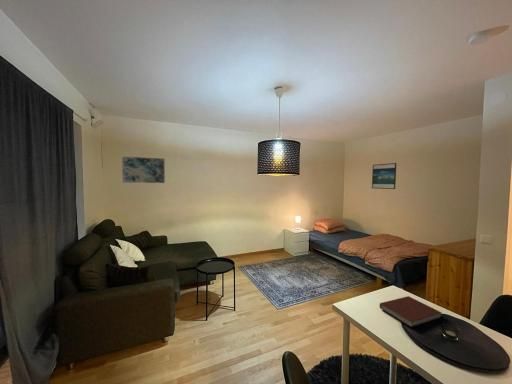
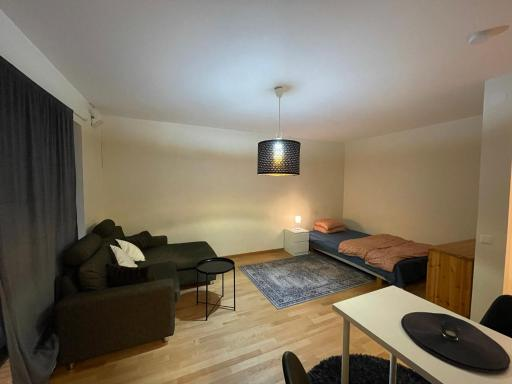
- wall art (144, 170)
- notebook (409, 310)
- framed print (383, 176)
